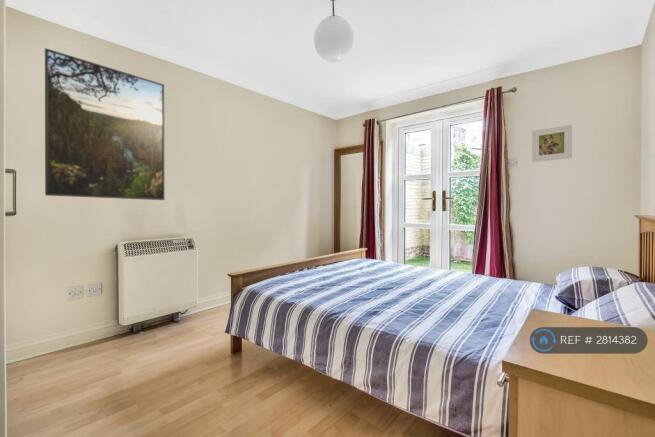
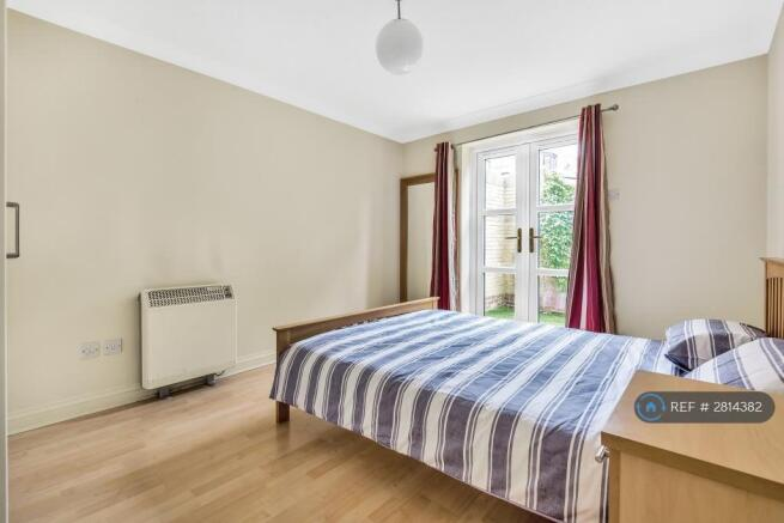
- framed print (551, 144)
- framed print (111, 133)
